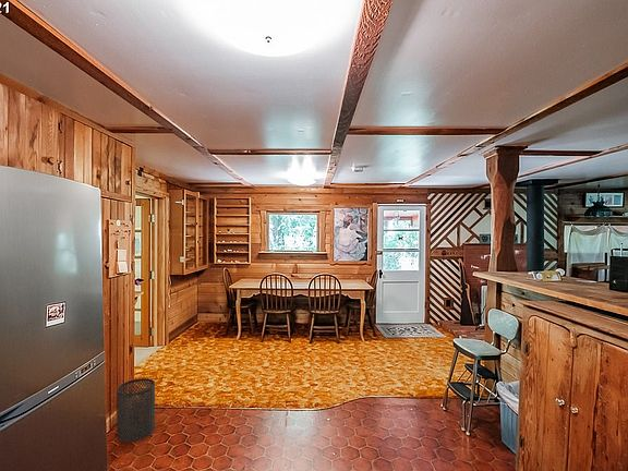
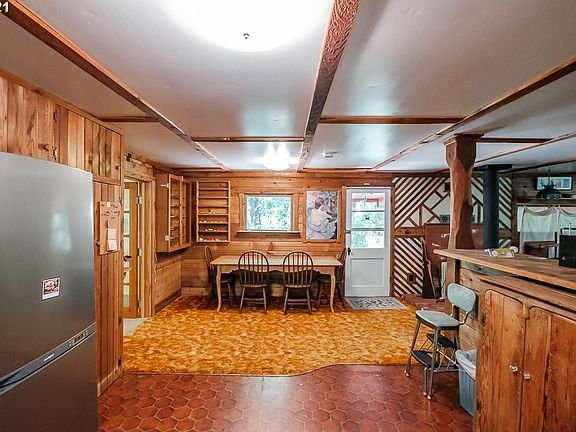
- trash can (136, 408)
